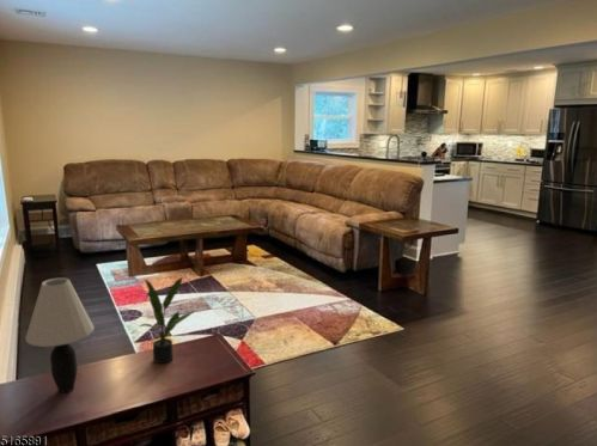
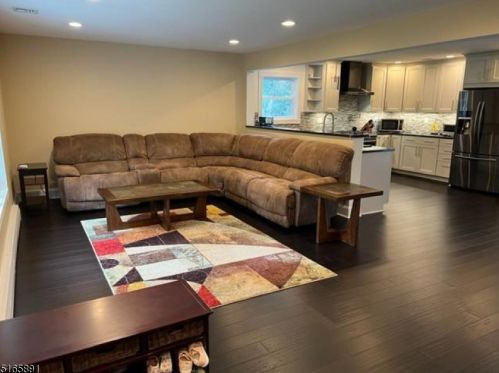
- potted plant (170, 318)
- table lamp (61, 336)
